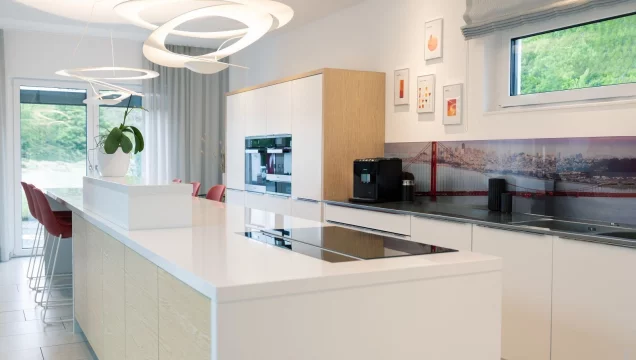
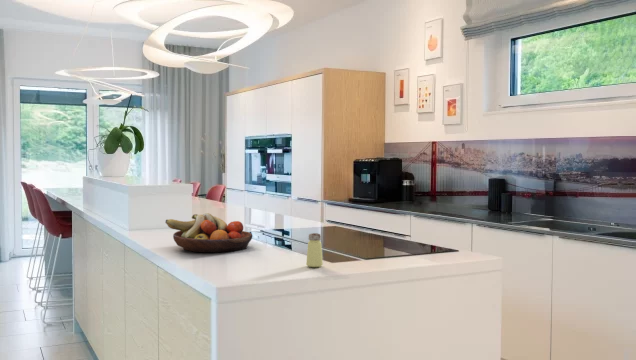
+ saltshaker (314, 249)
+ fruit bowl (212, 231)
